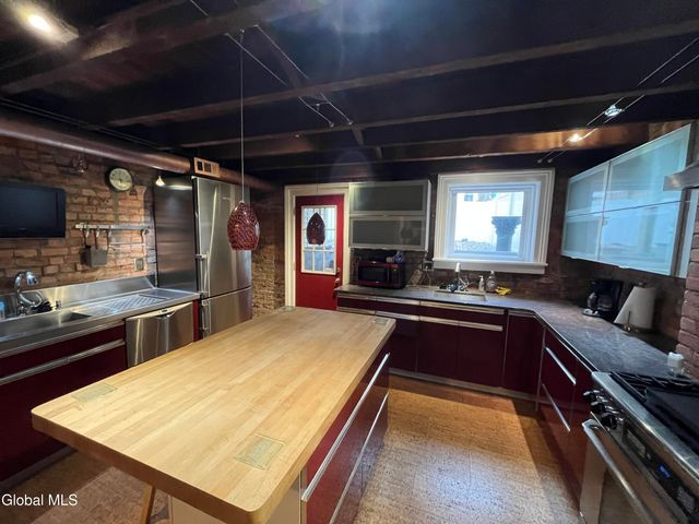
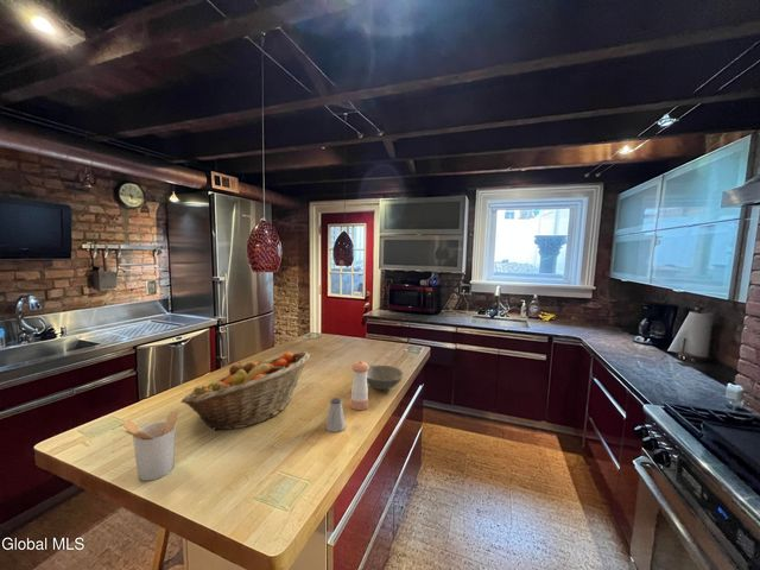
+ pepper shaker (360, 382)
+ saltshaker (335, 412)
+ soup bowl (381, 379)
+ fruit basket (253, 382)
+ utensil holder (148, 445)
